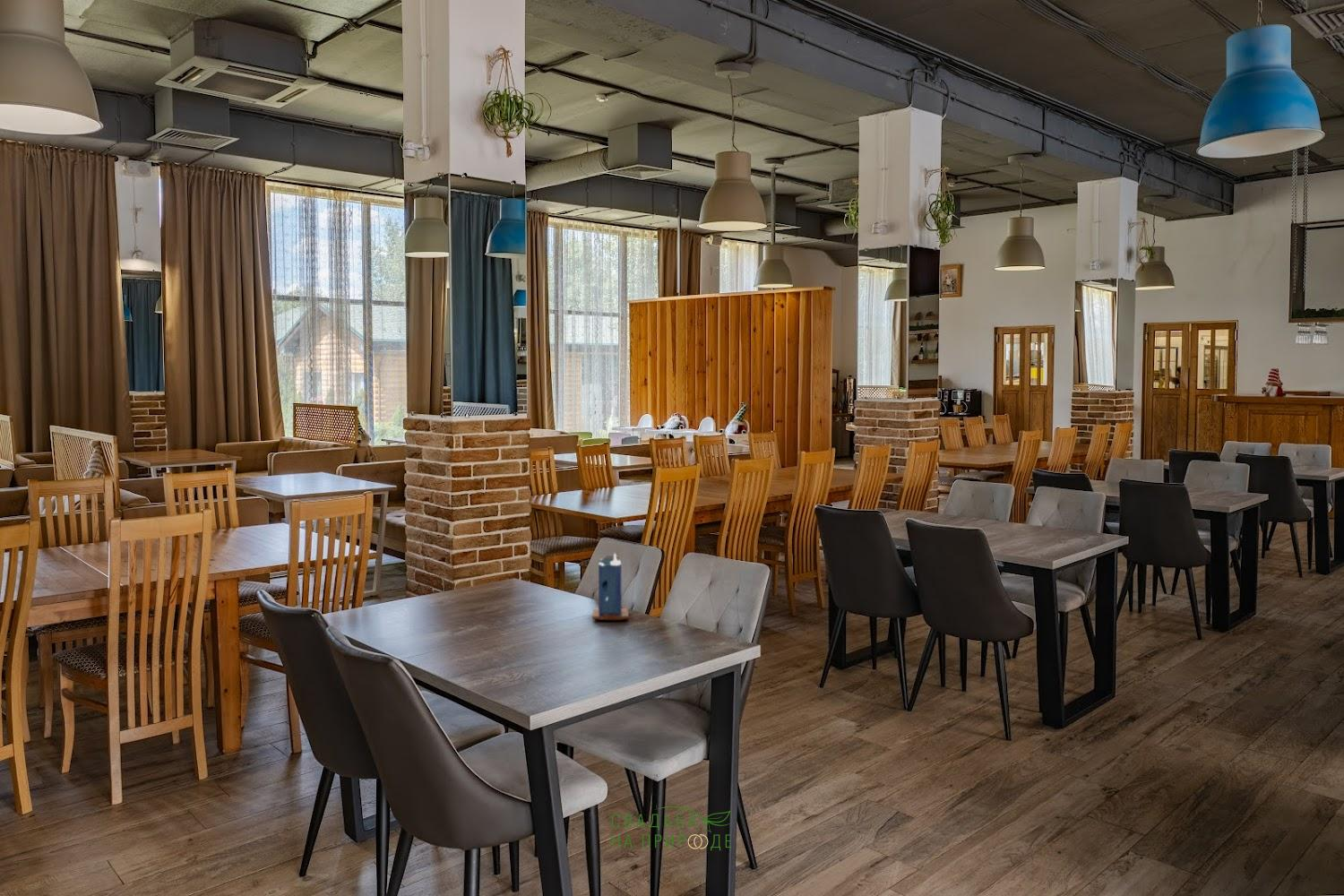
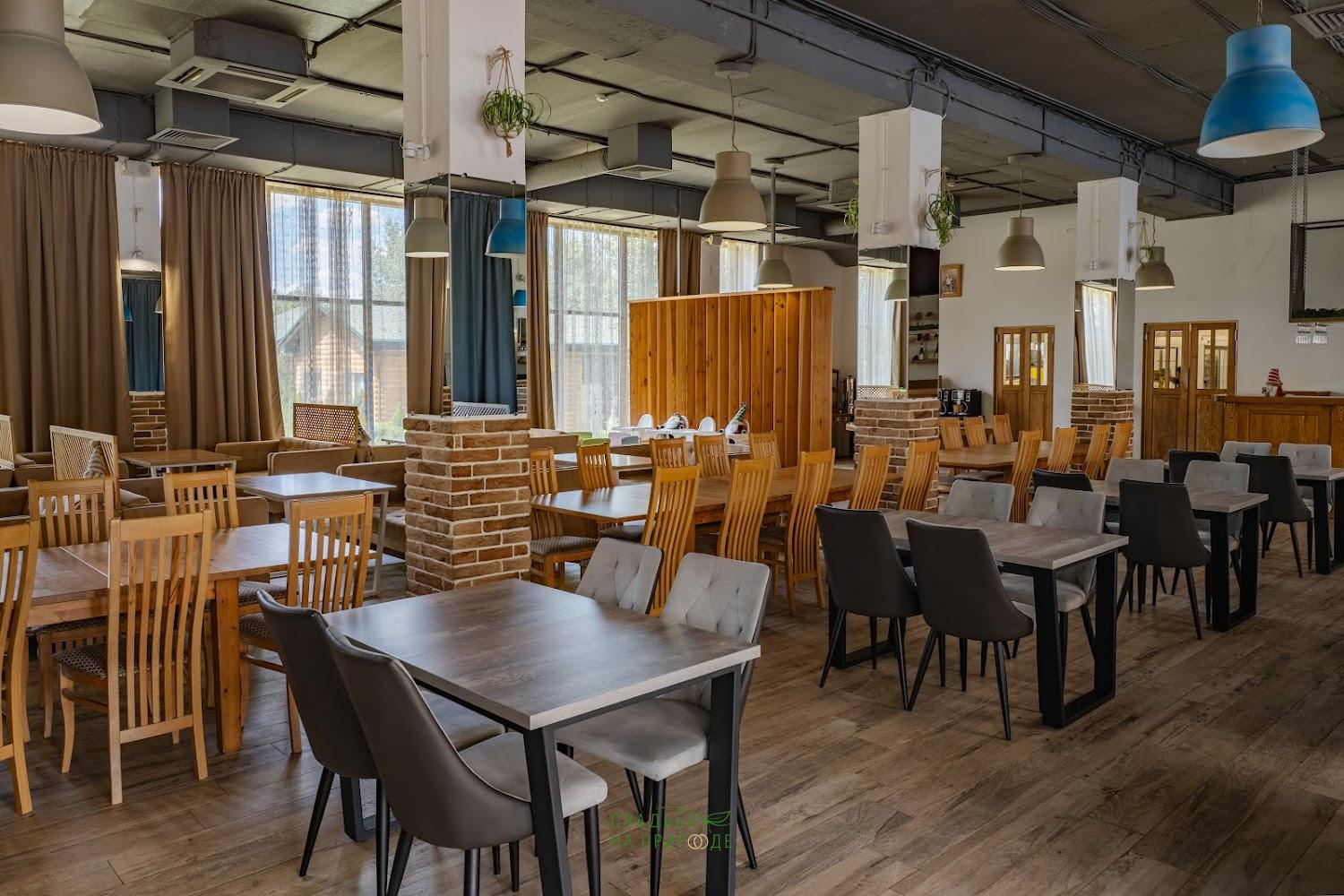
- candle (611, 584)
